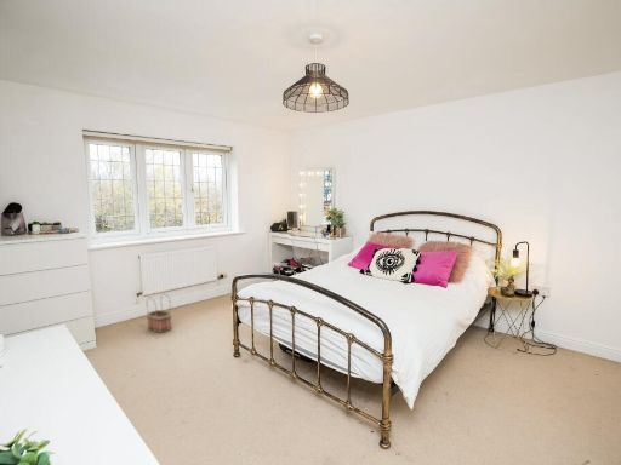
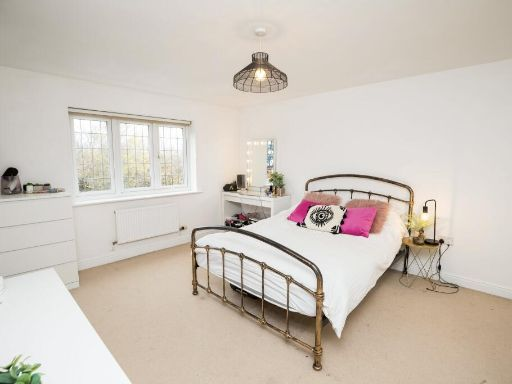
- basket (158, 311)
